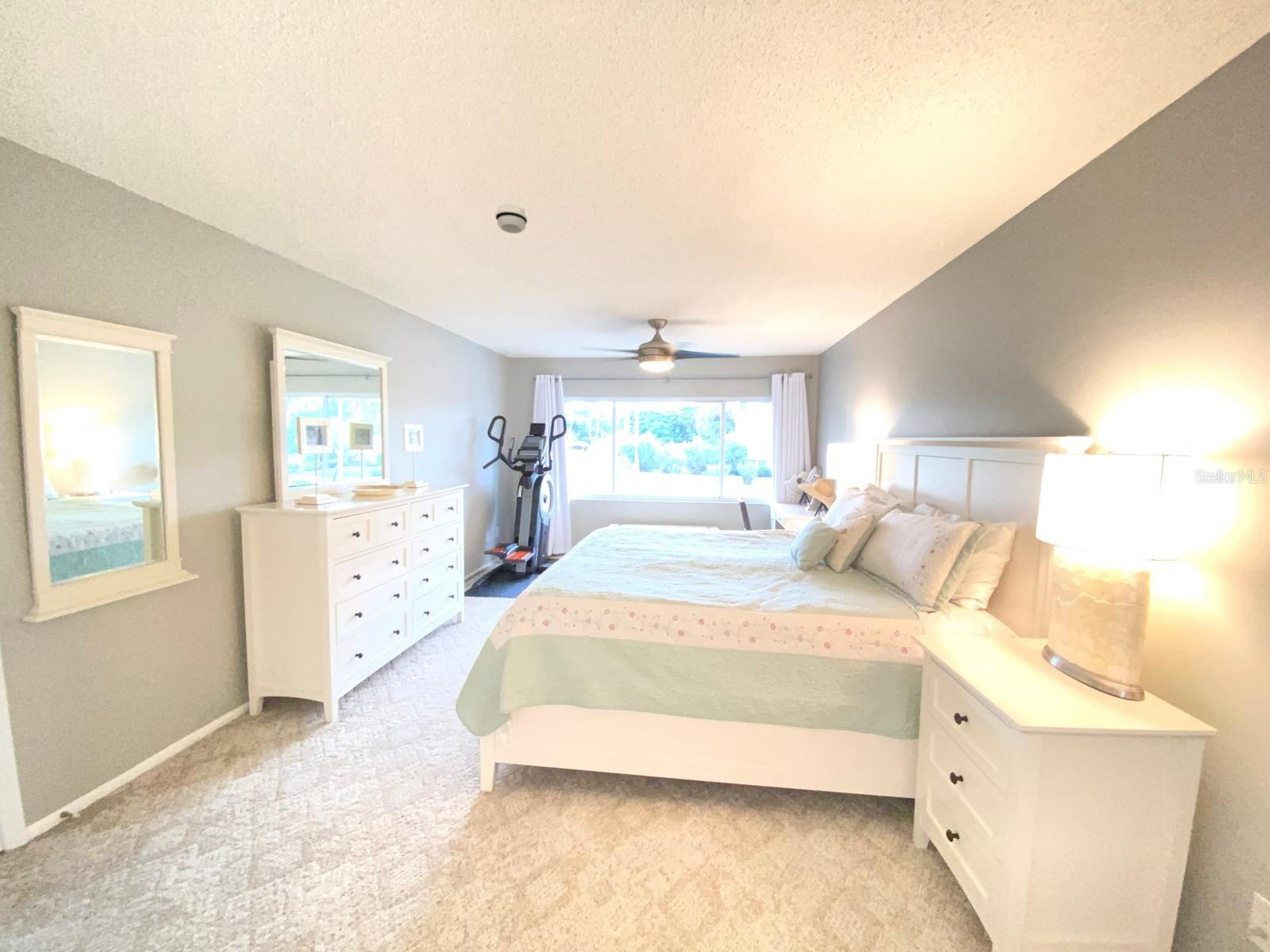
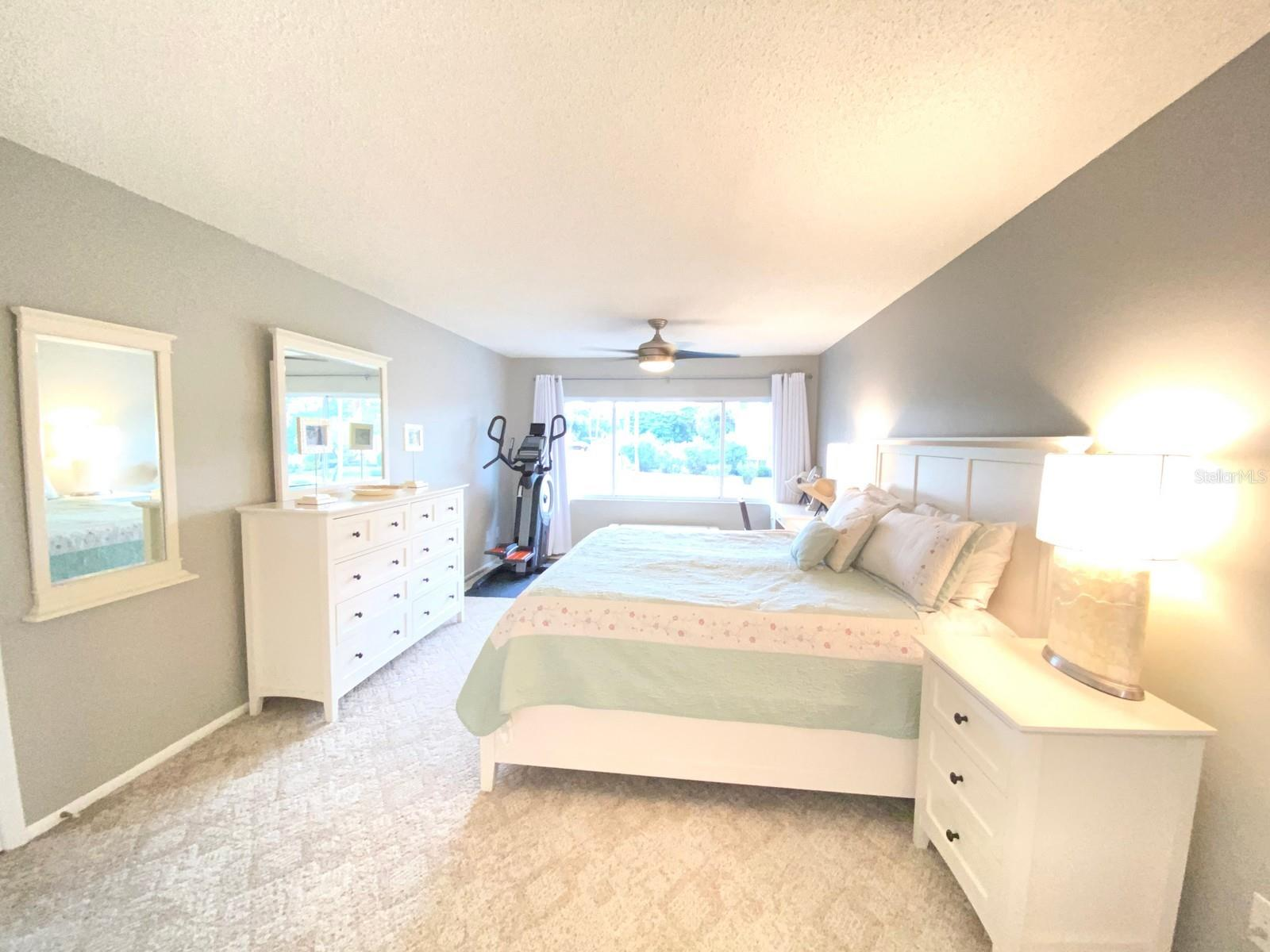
- smoke detector (511, 219)
